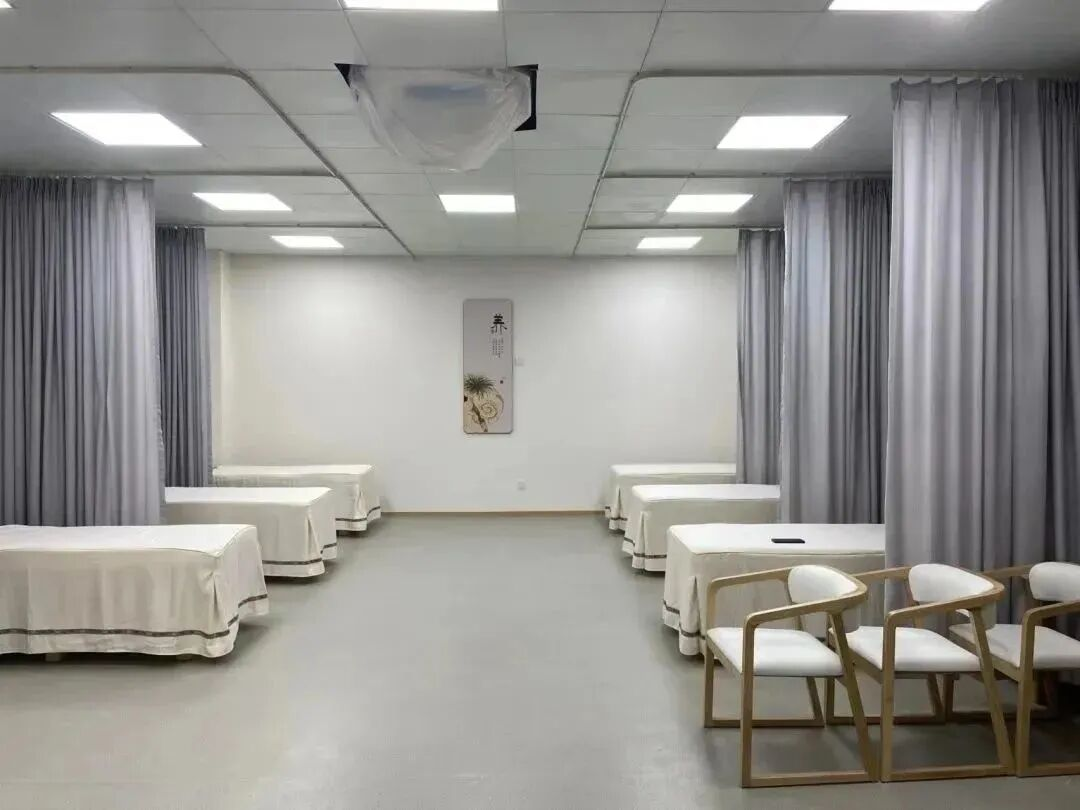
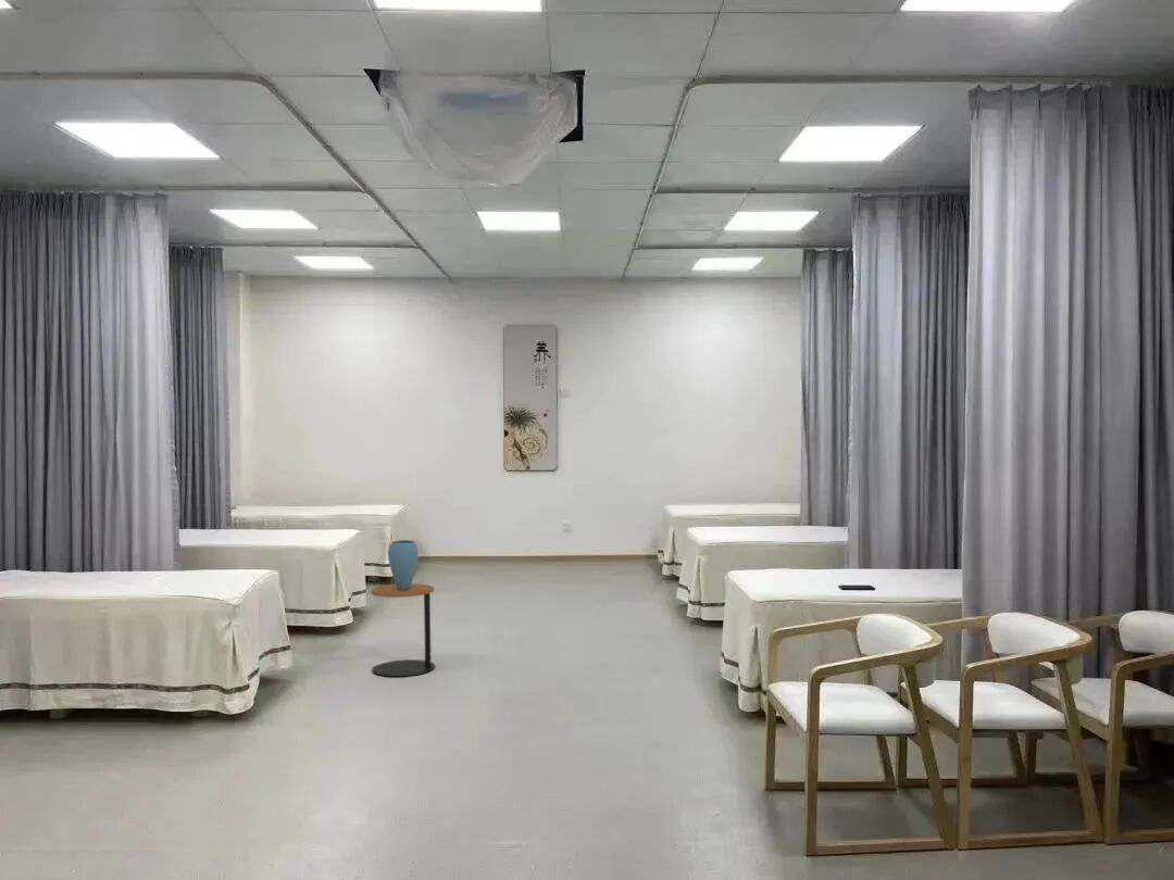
+ side table (424, 628)
+ vase (403, 564)
